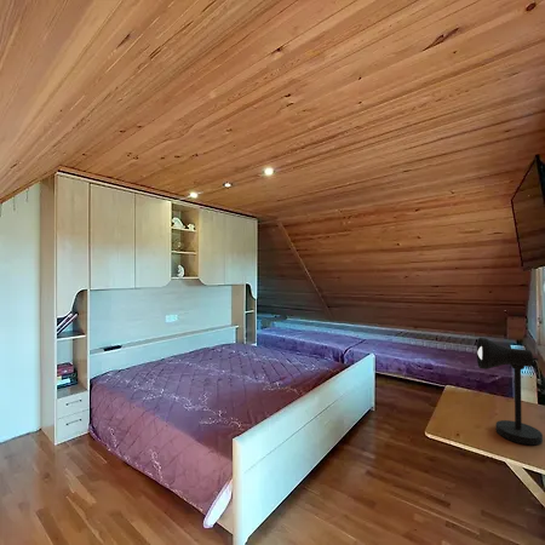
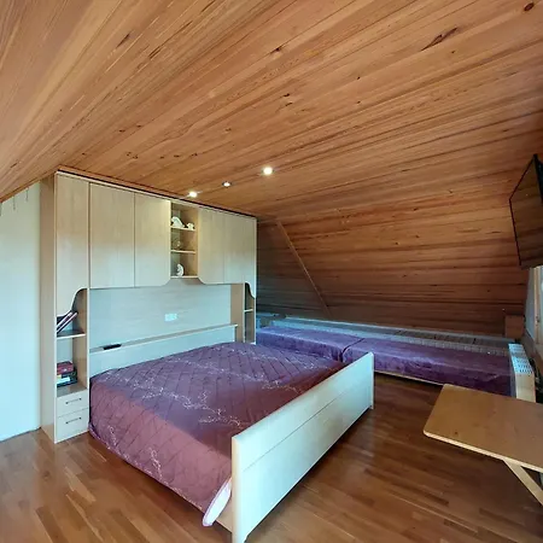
- desk lamp (515, 385)
